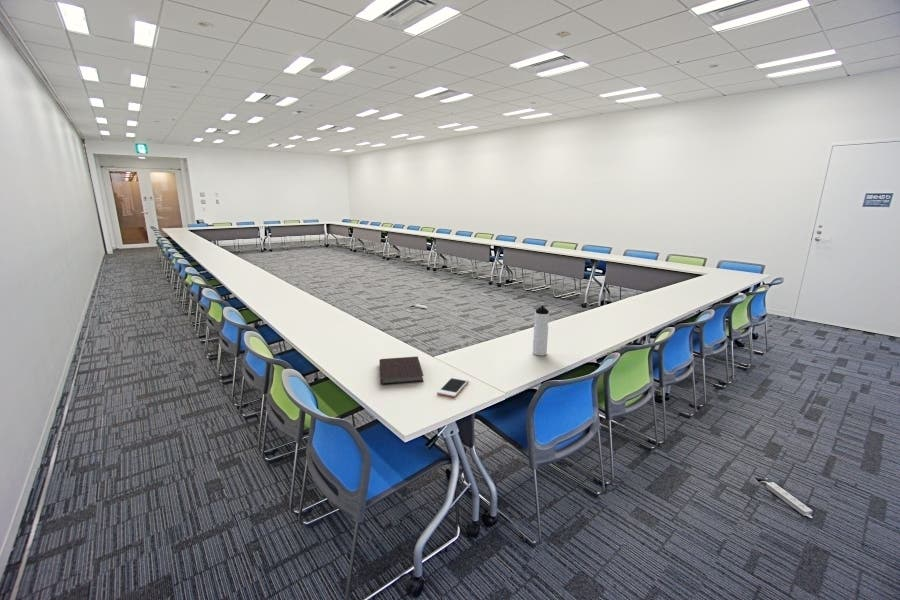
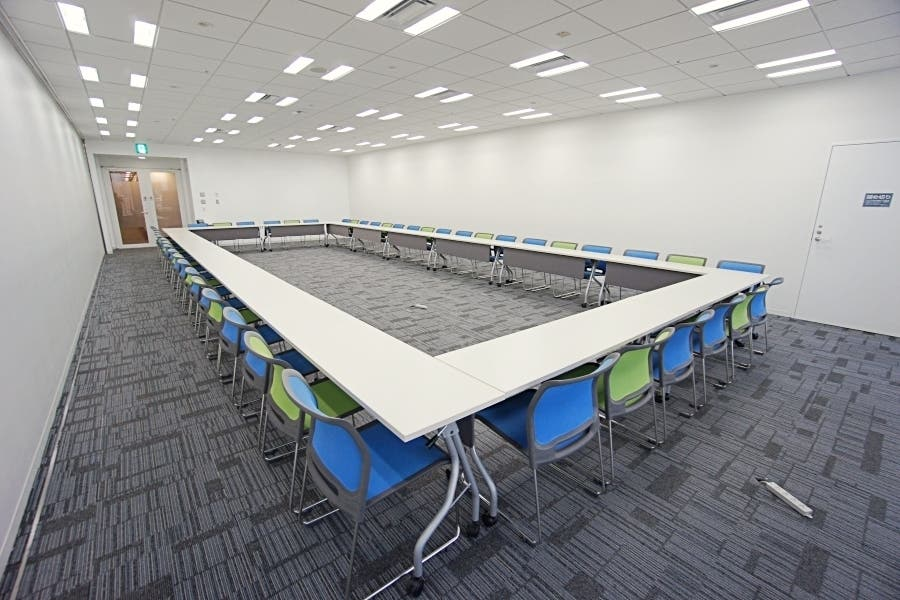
- notebook (400, 369)
- cell phone (453, 386)
- water bottle (540, 329)
